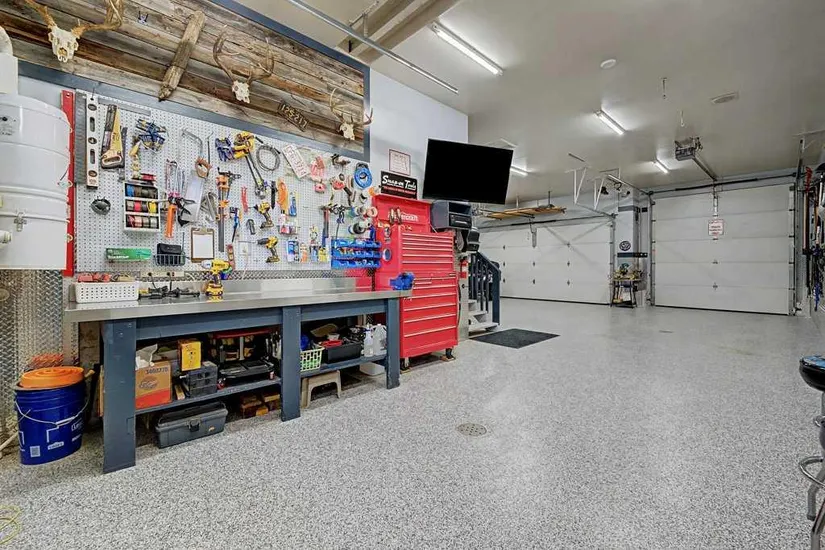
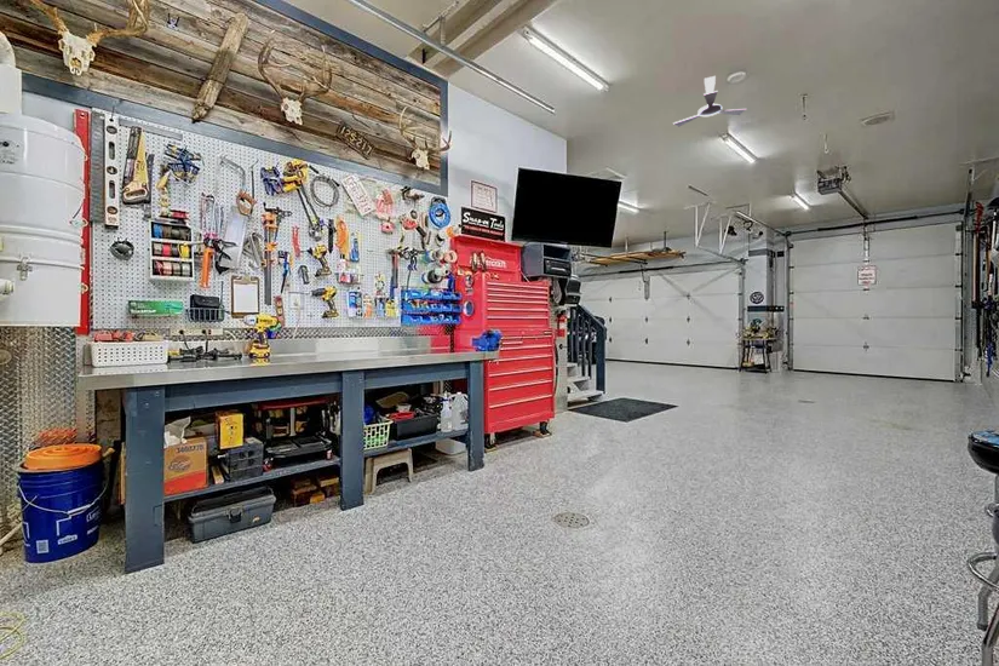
+ ceiling fan (708, 92)
